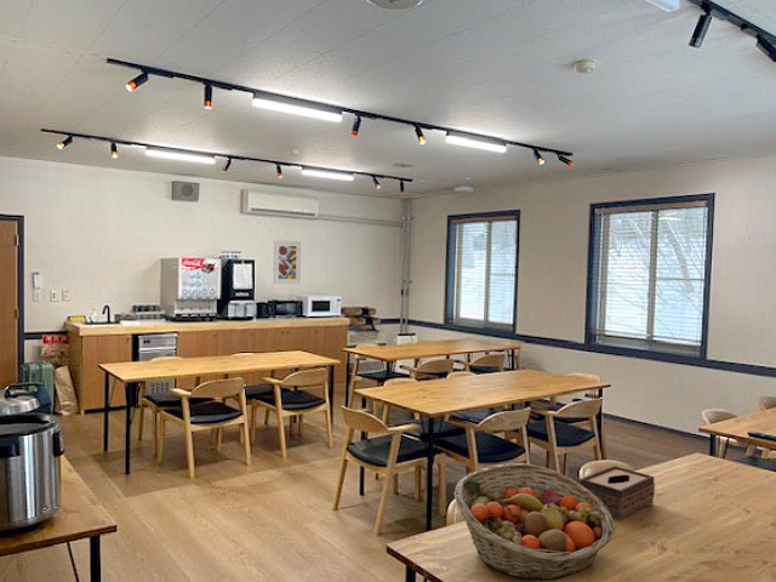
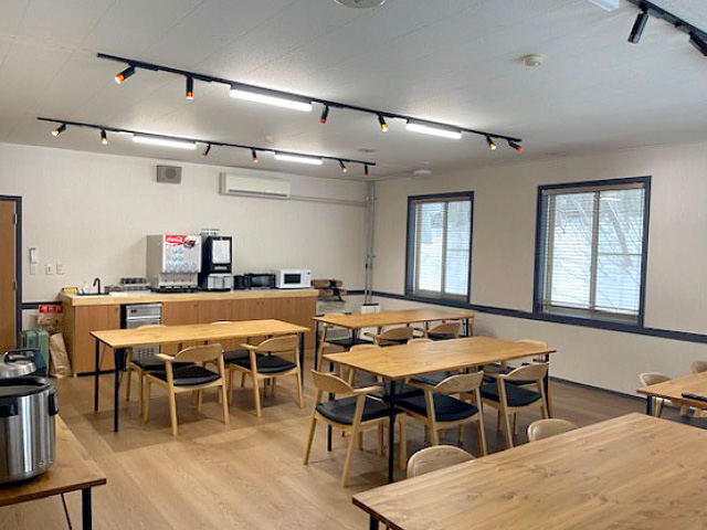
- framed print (287, 262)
- tissue box (616, 491)
- fruit basket (532, 518)
